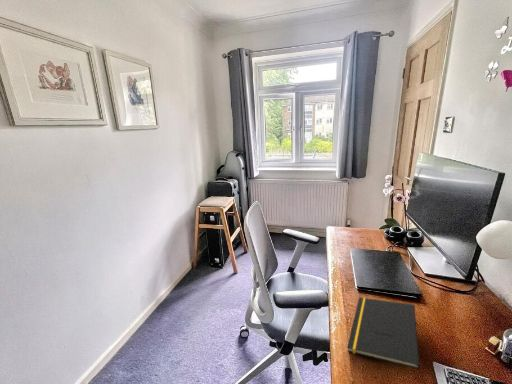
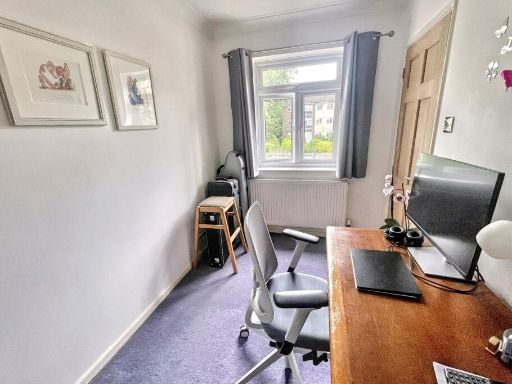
- notepad (383, 326)
